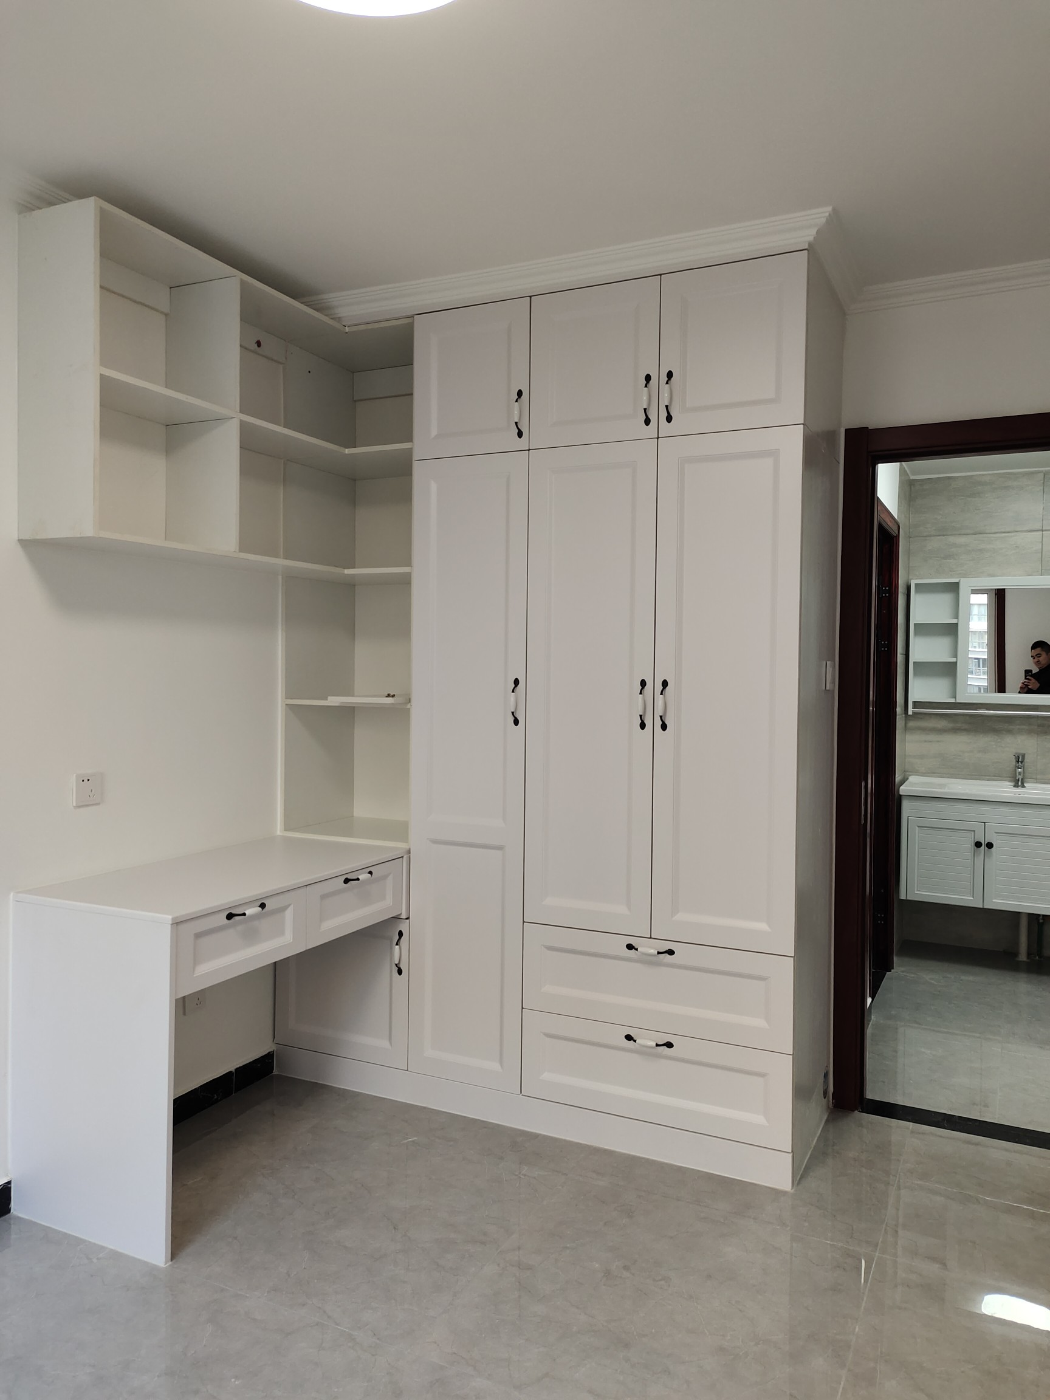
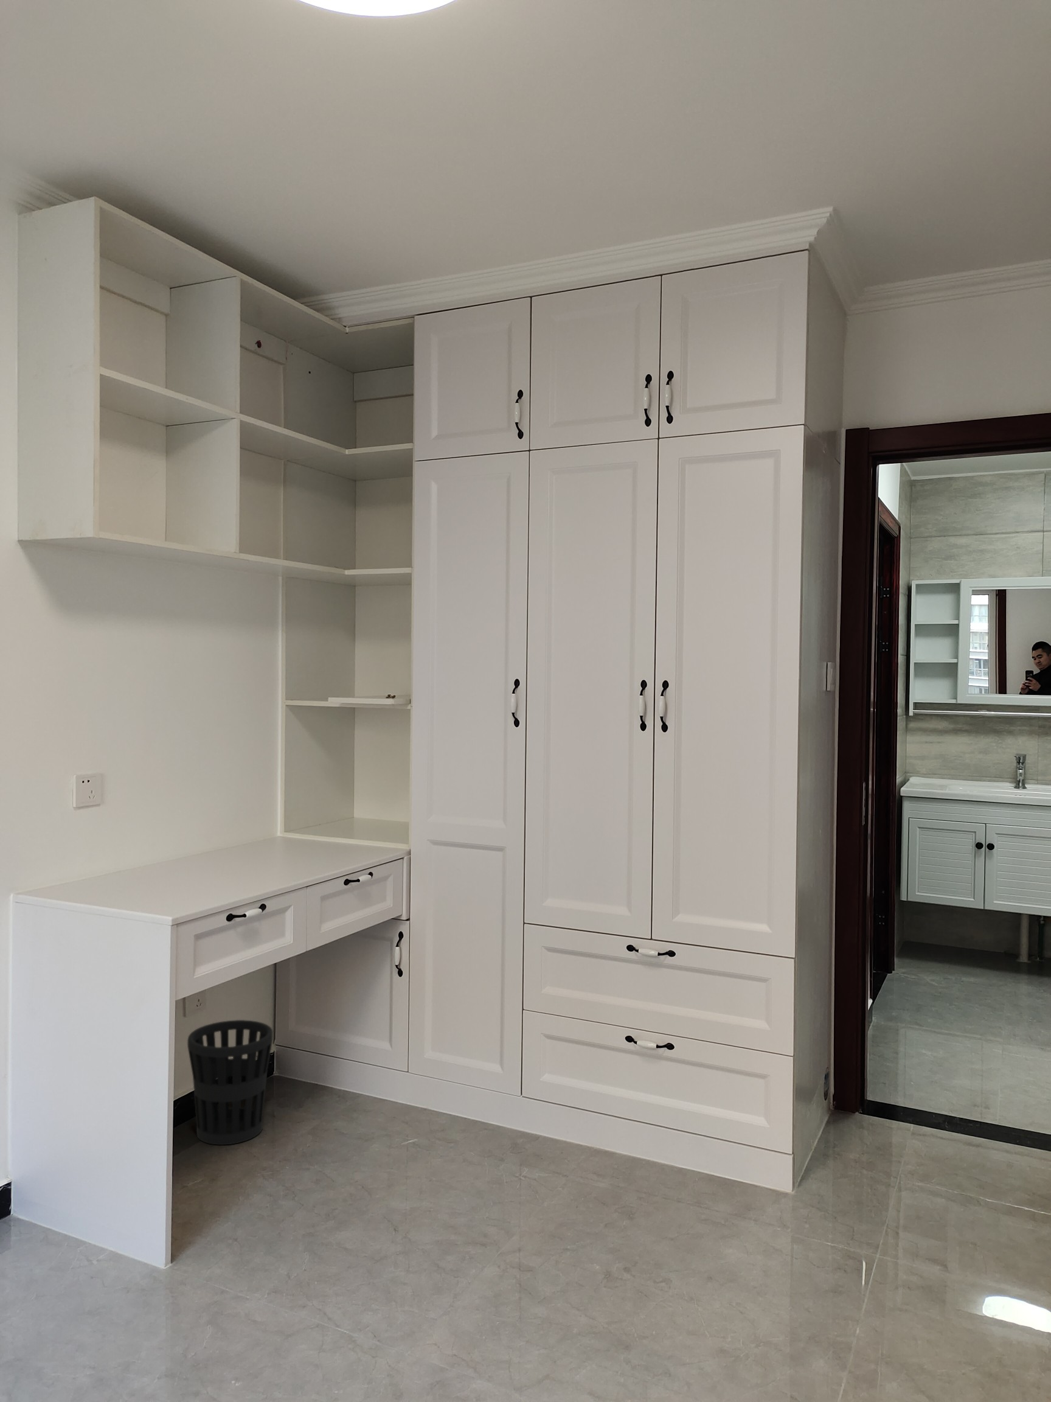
+ wastebasket (229, 1082)
